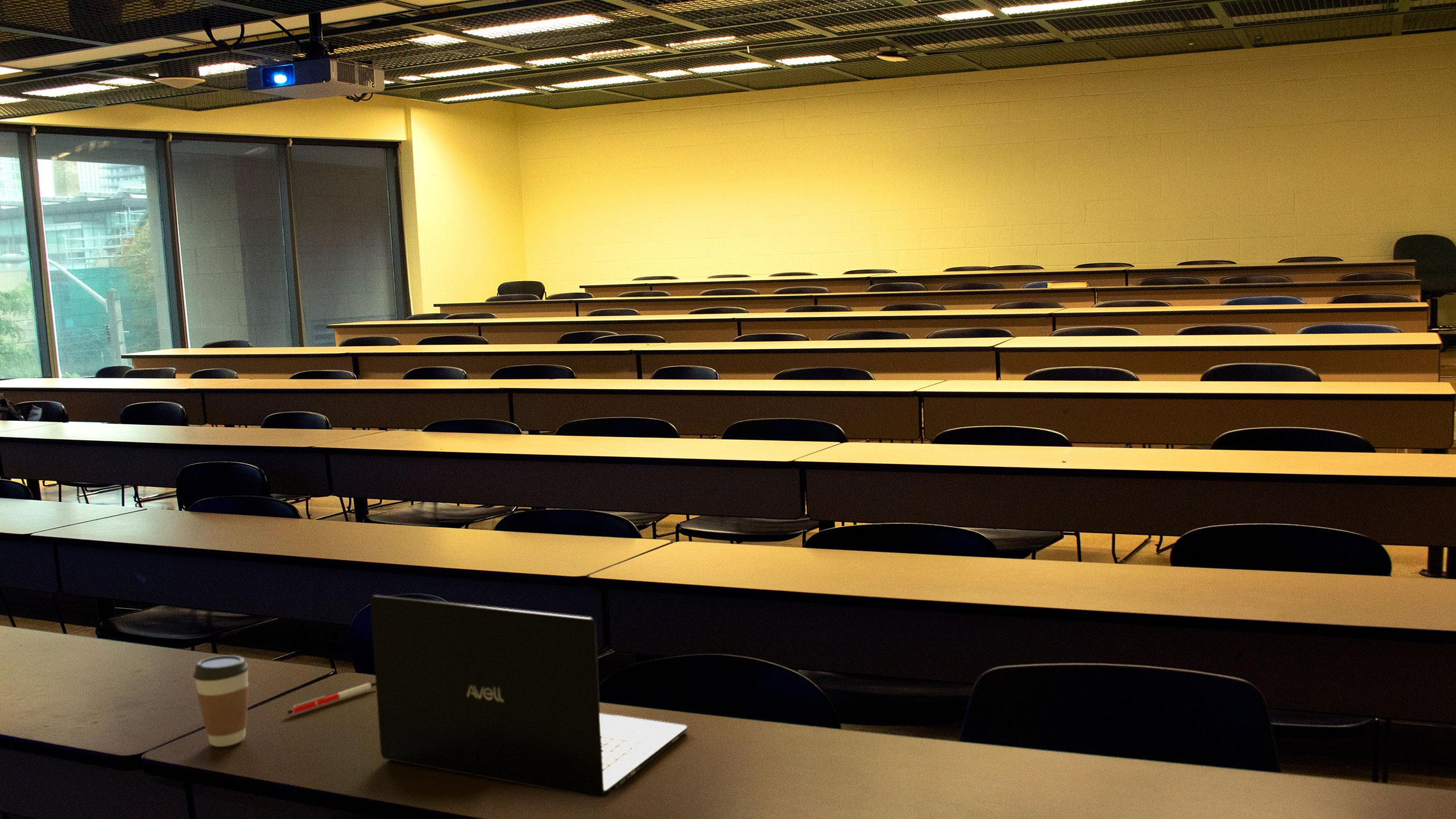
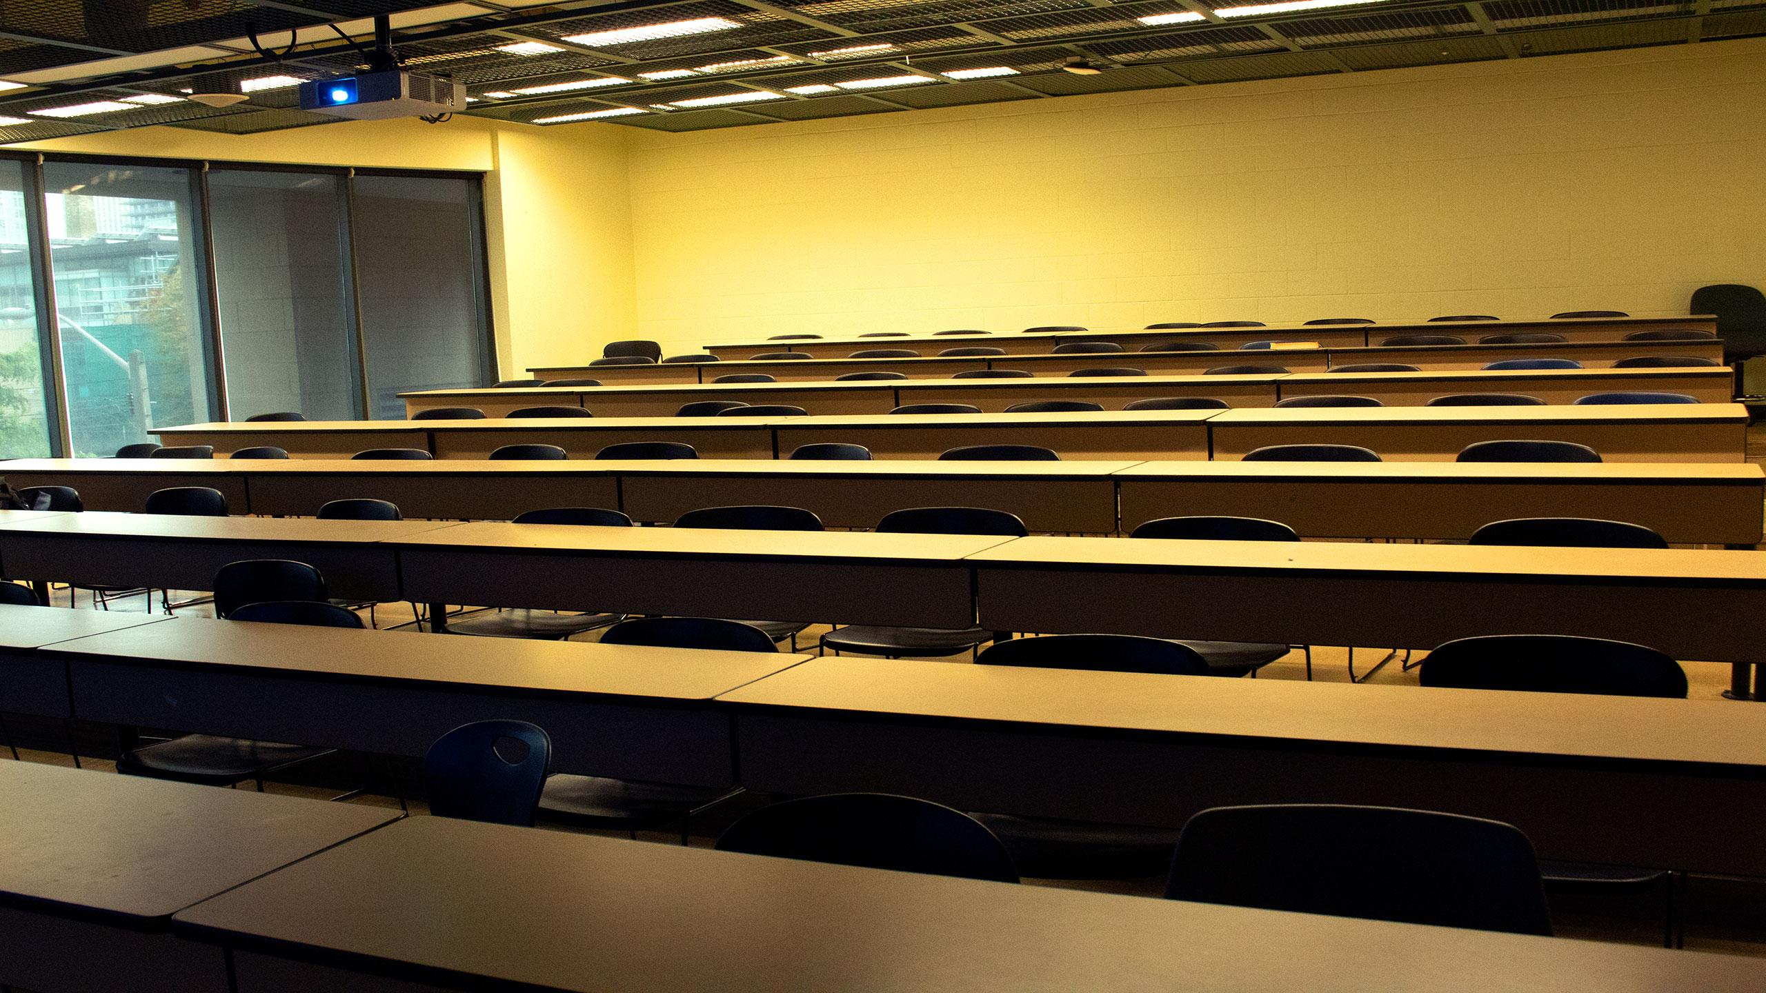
- pen (336, 696)
- coffee cup (224, 701)
- laptop (532, 665)
